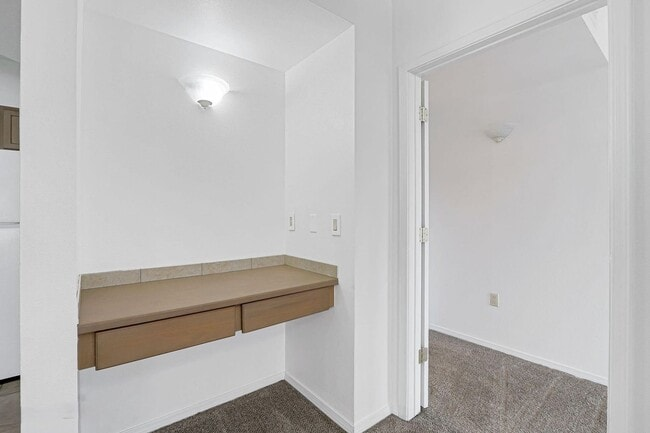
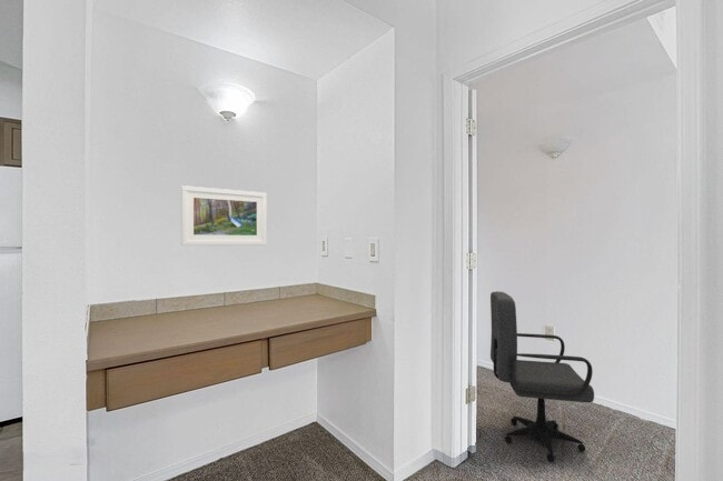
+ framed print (226, 217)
+ office chair (538, 368)
